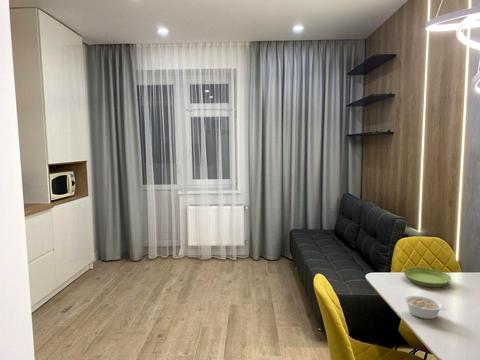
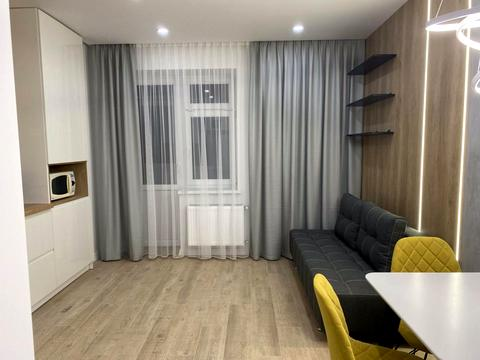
- legume (424, 307)
- saucer (426, 277)
